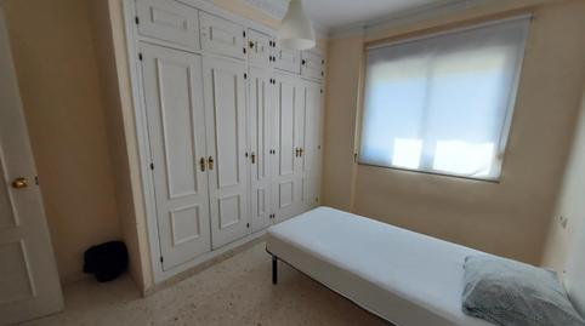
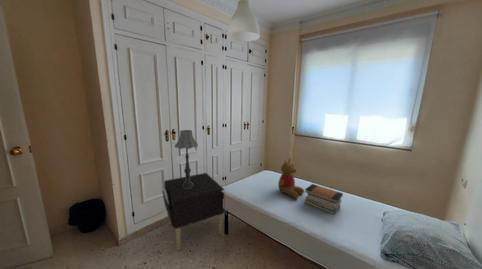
+ teddy bear (291, 177)
+ table lamp (186, 159)
+ book stack (323, 198)
+ nightstand (191, 207)
